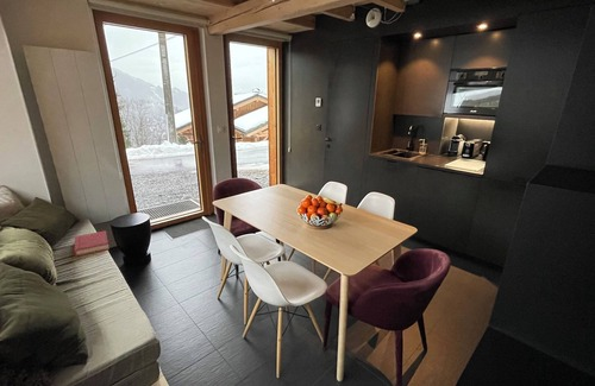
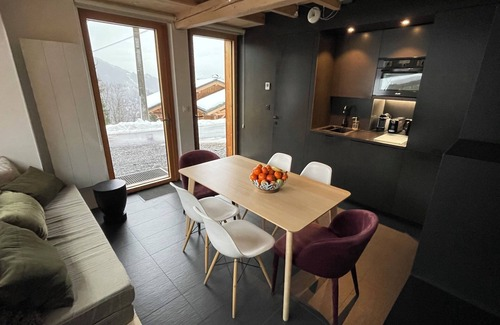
- hardback book (92, 242)
